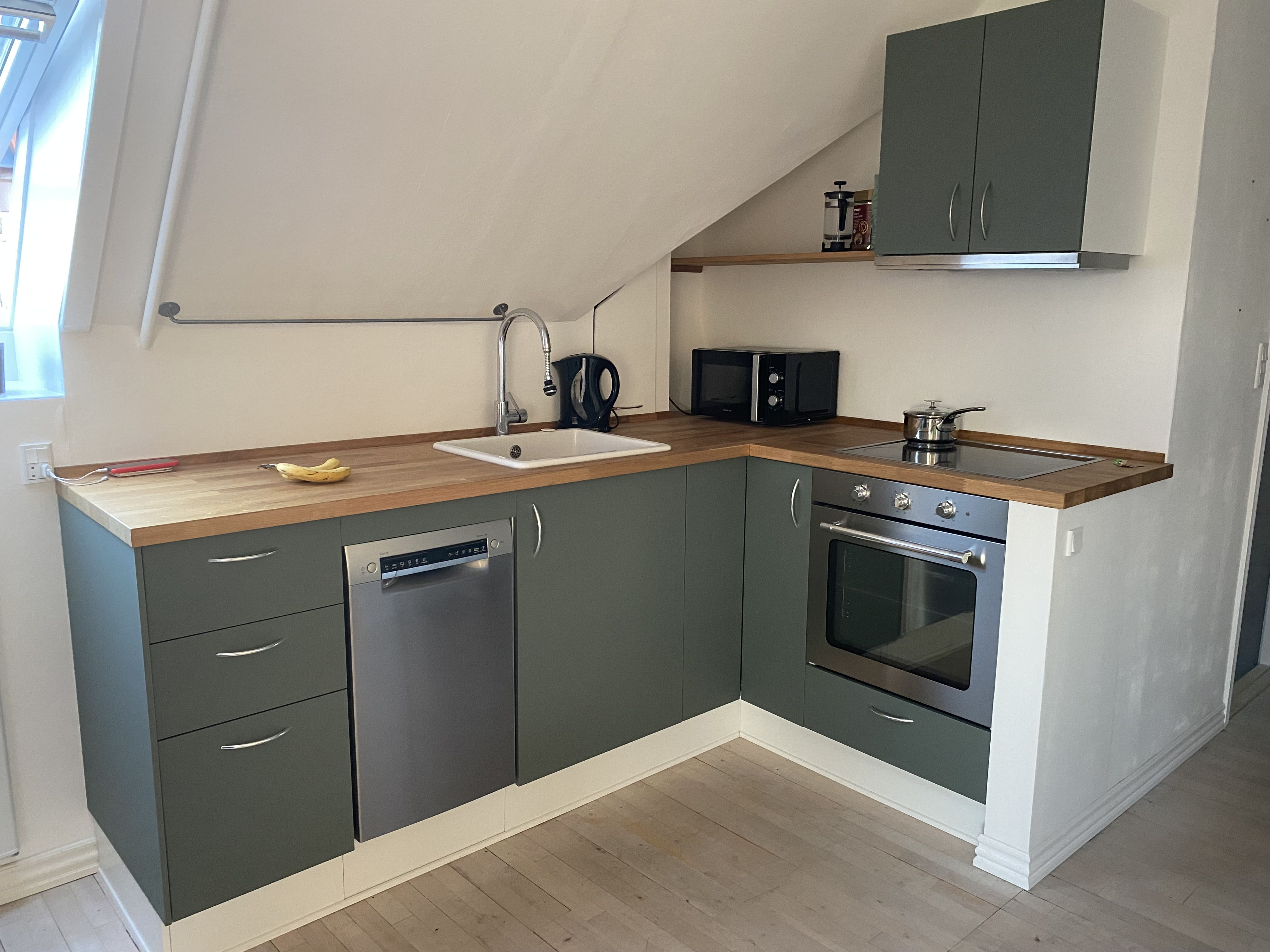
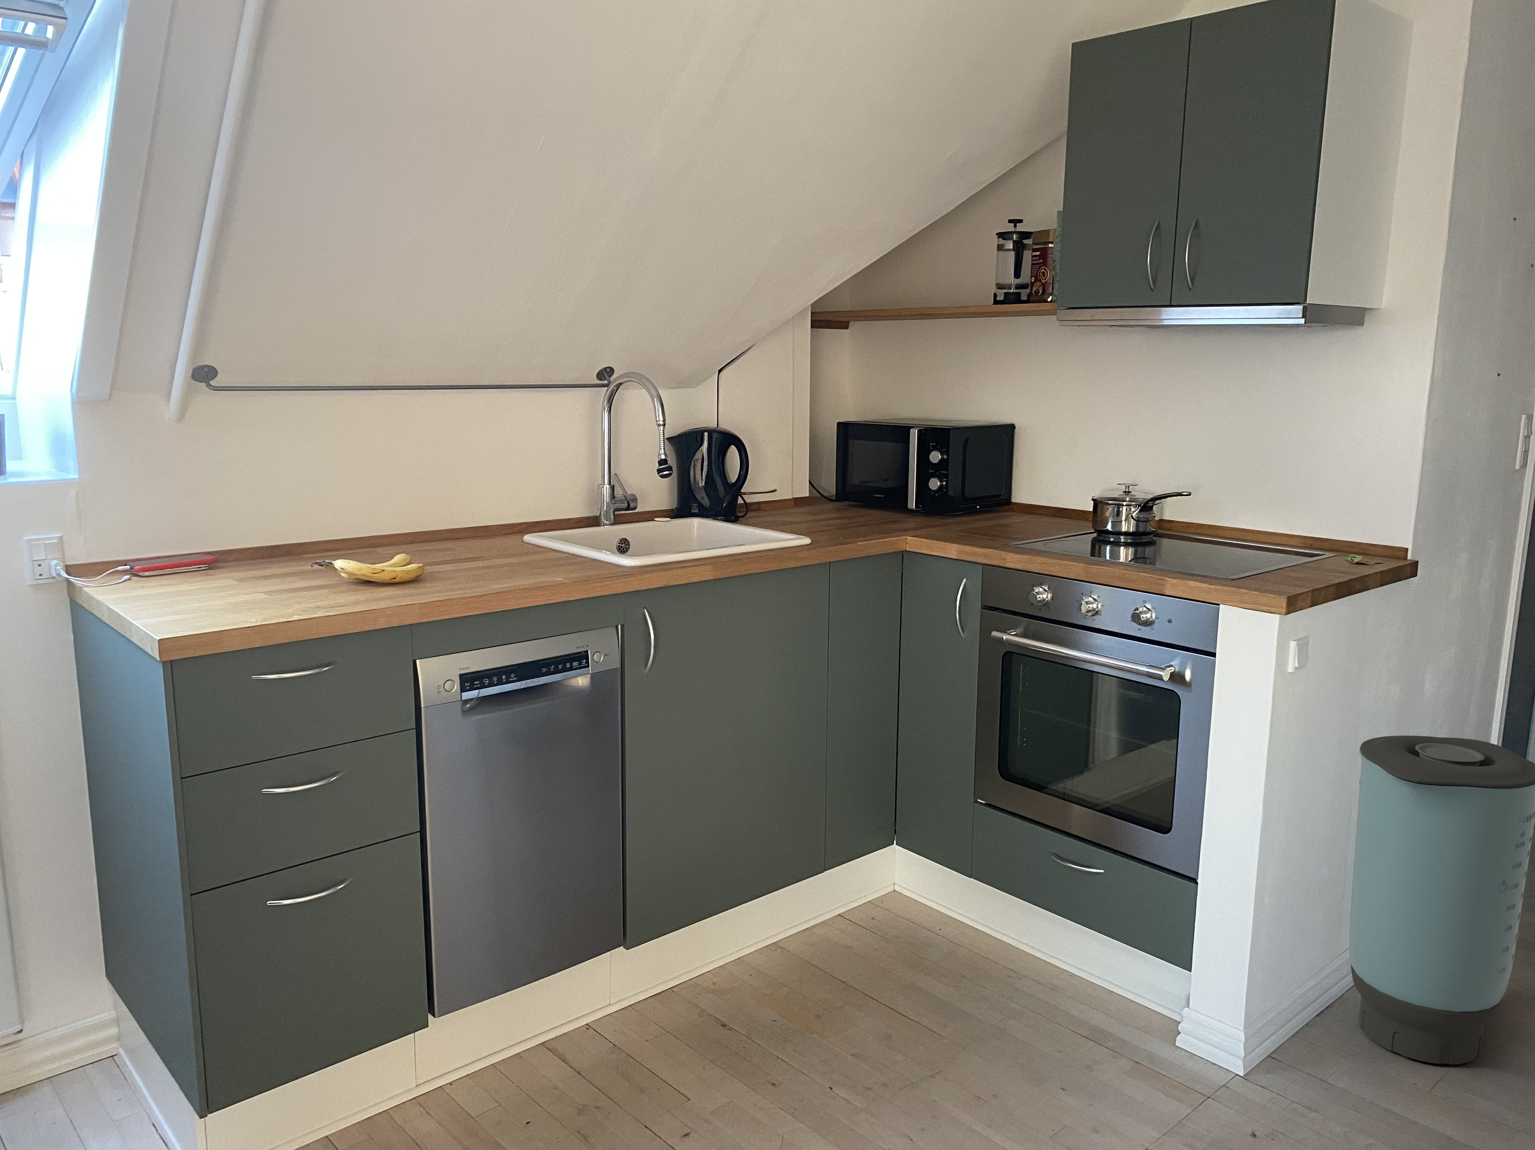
+ trash can (1440, 893)
